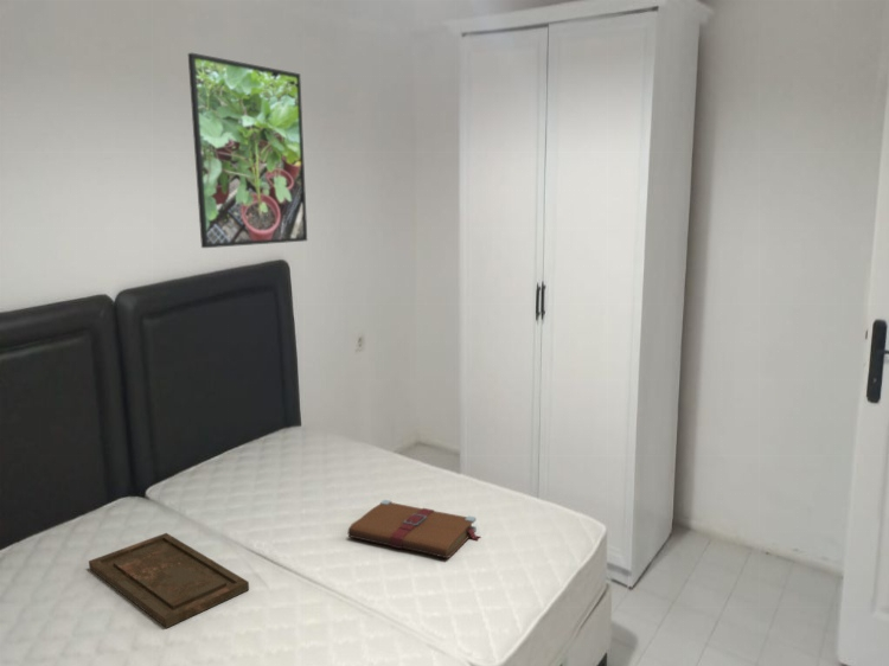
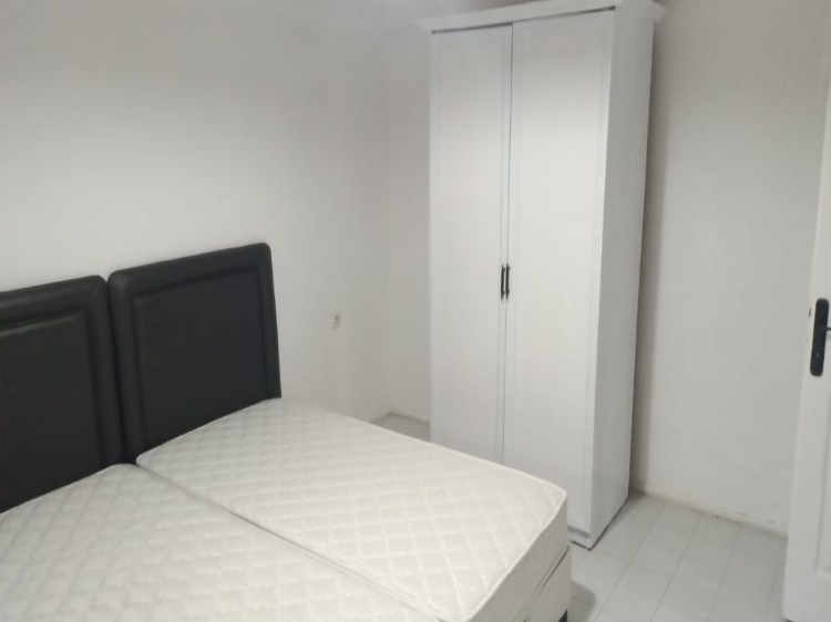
- book (417, 527)
- tray (166, 575)
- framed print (252, 155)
